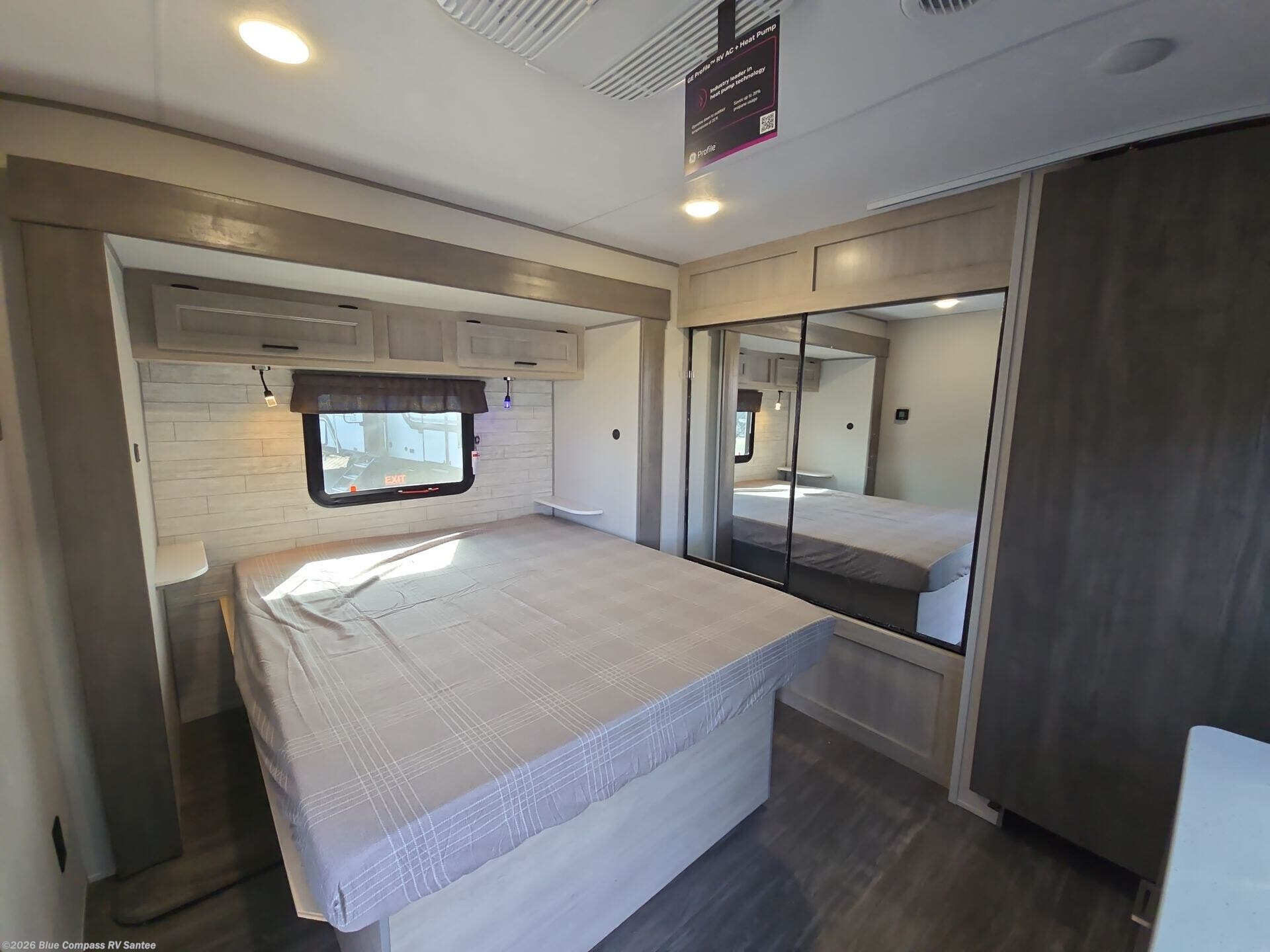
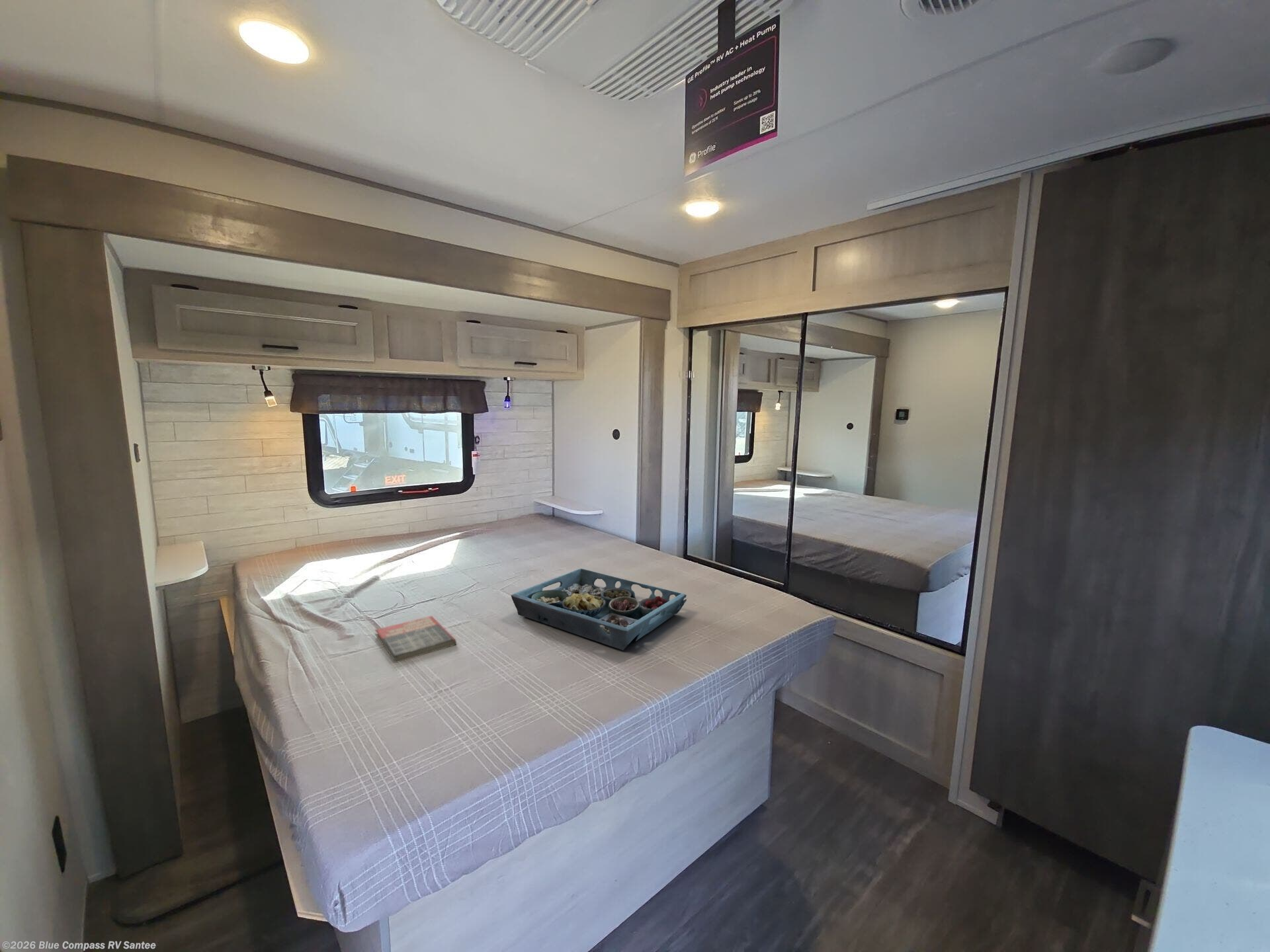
+ book (415, 637)
+ serving tray (599, 603)
